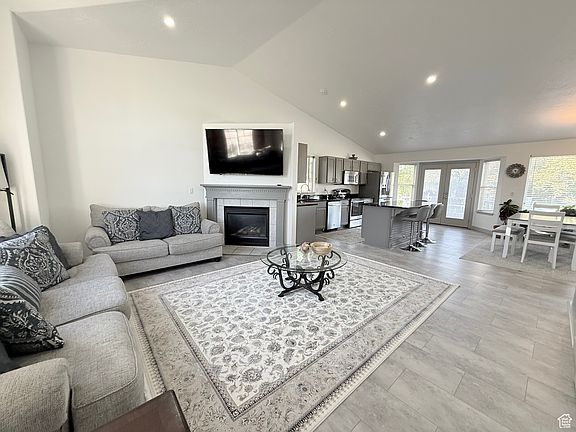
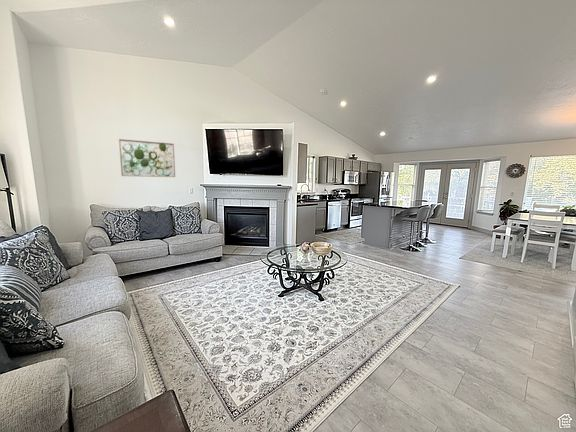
+ wall art (148, 159)
